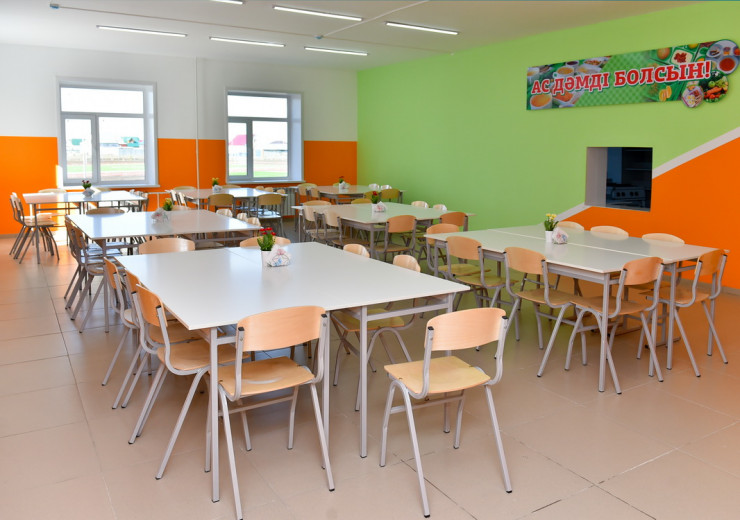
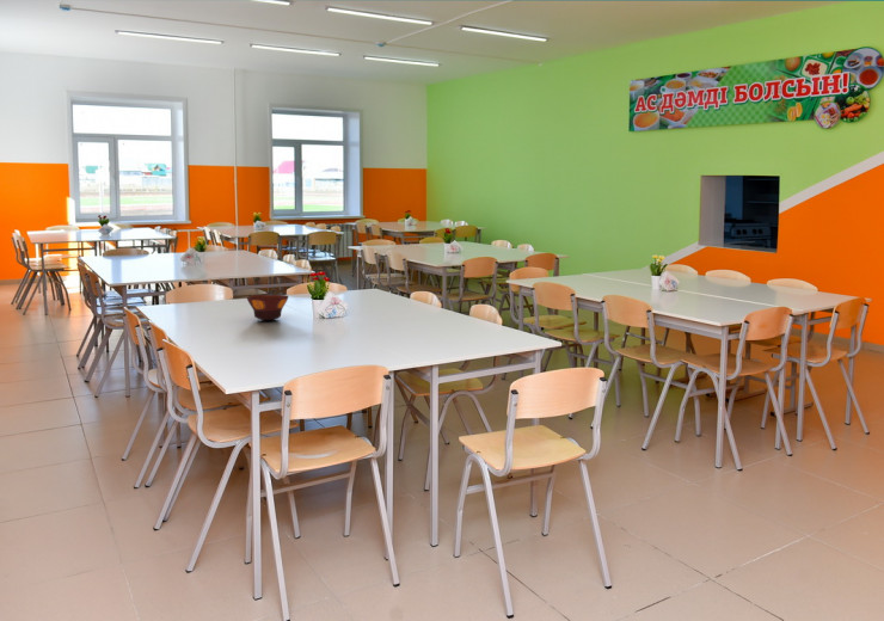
+ bowl (268, 308)
